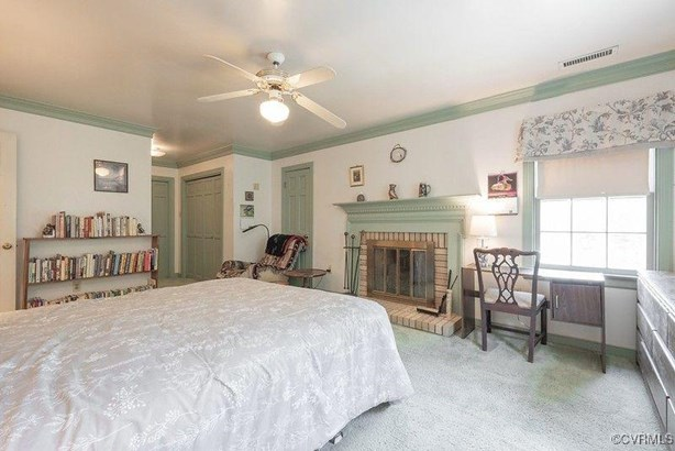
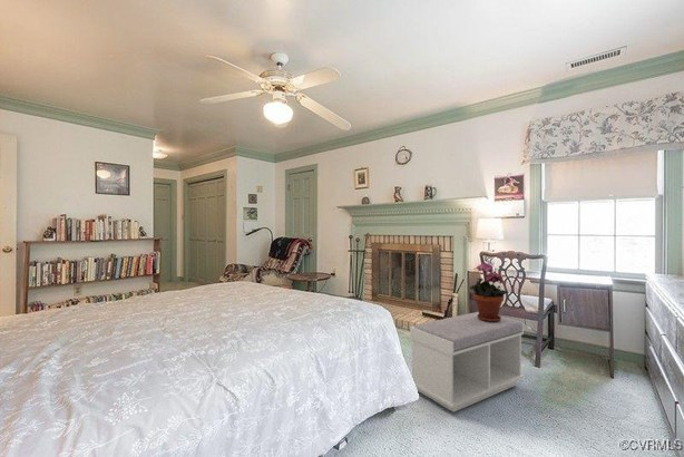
+ bench (468, 354)
+ potted plant (488, 291)
